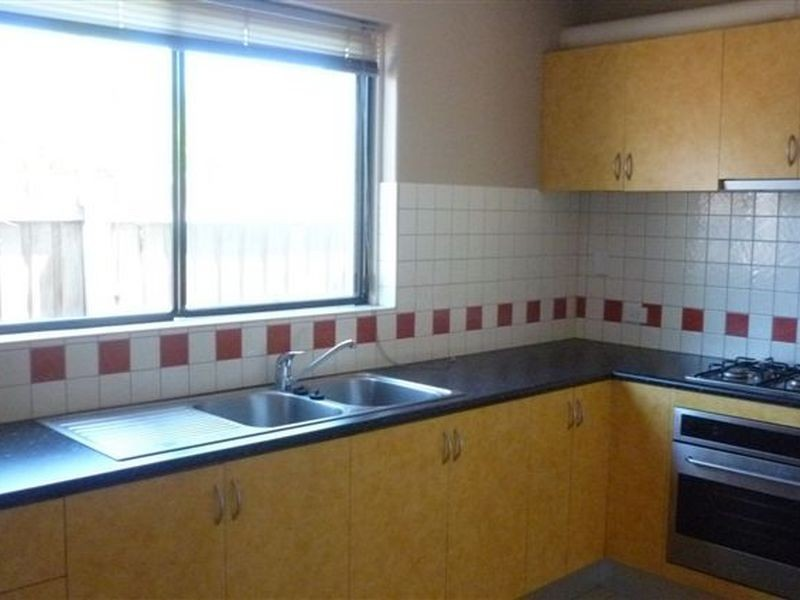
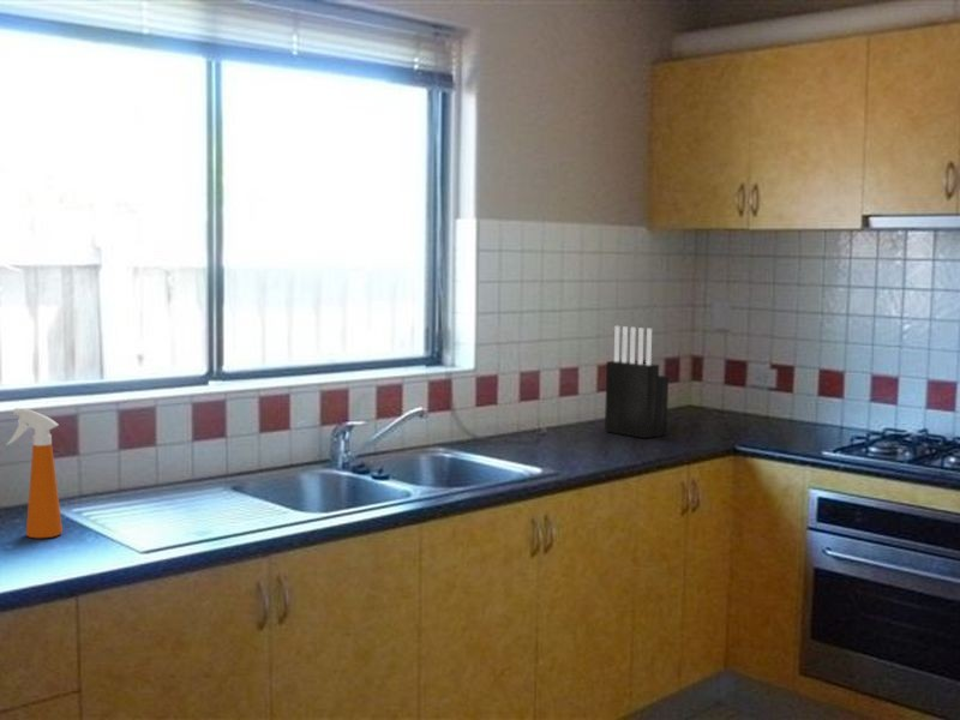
+ spray bottle (34, 472)
+ knife block (638, 379)
